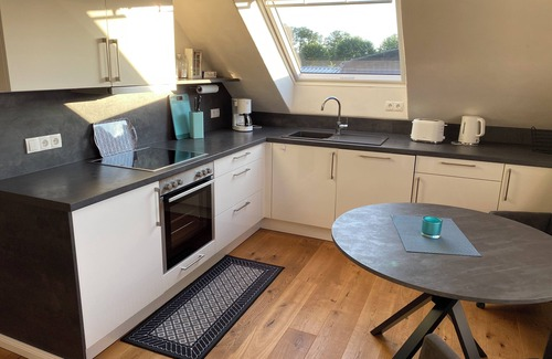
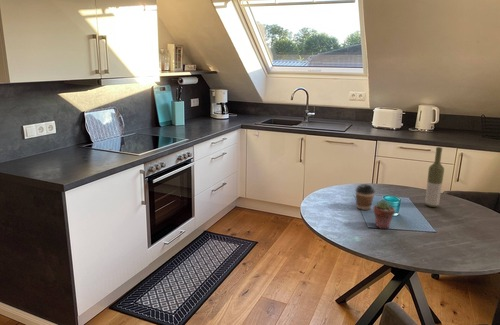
+ coffee cup (364, 195)
+ potted succulent (383, 213)
+ bottle (435, 177)
